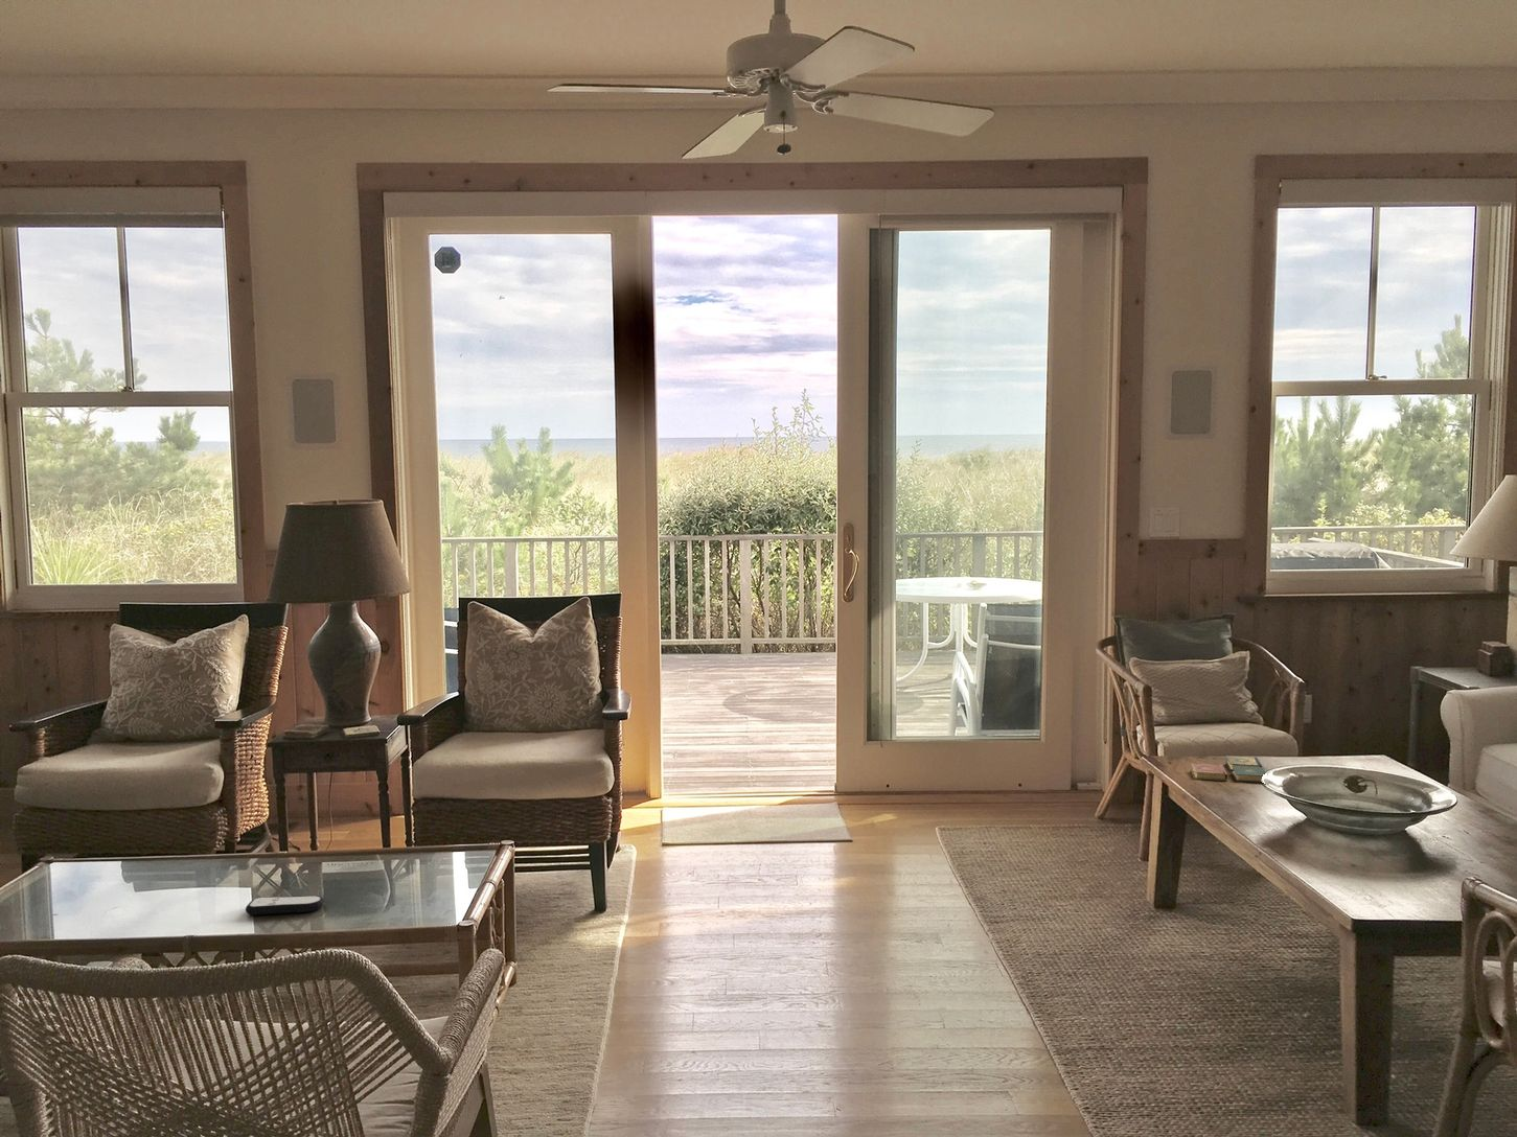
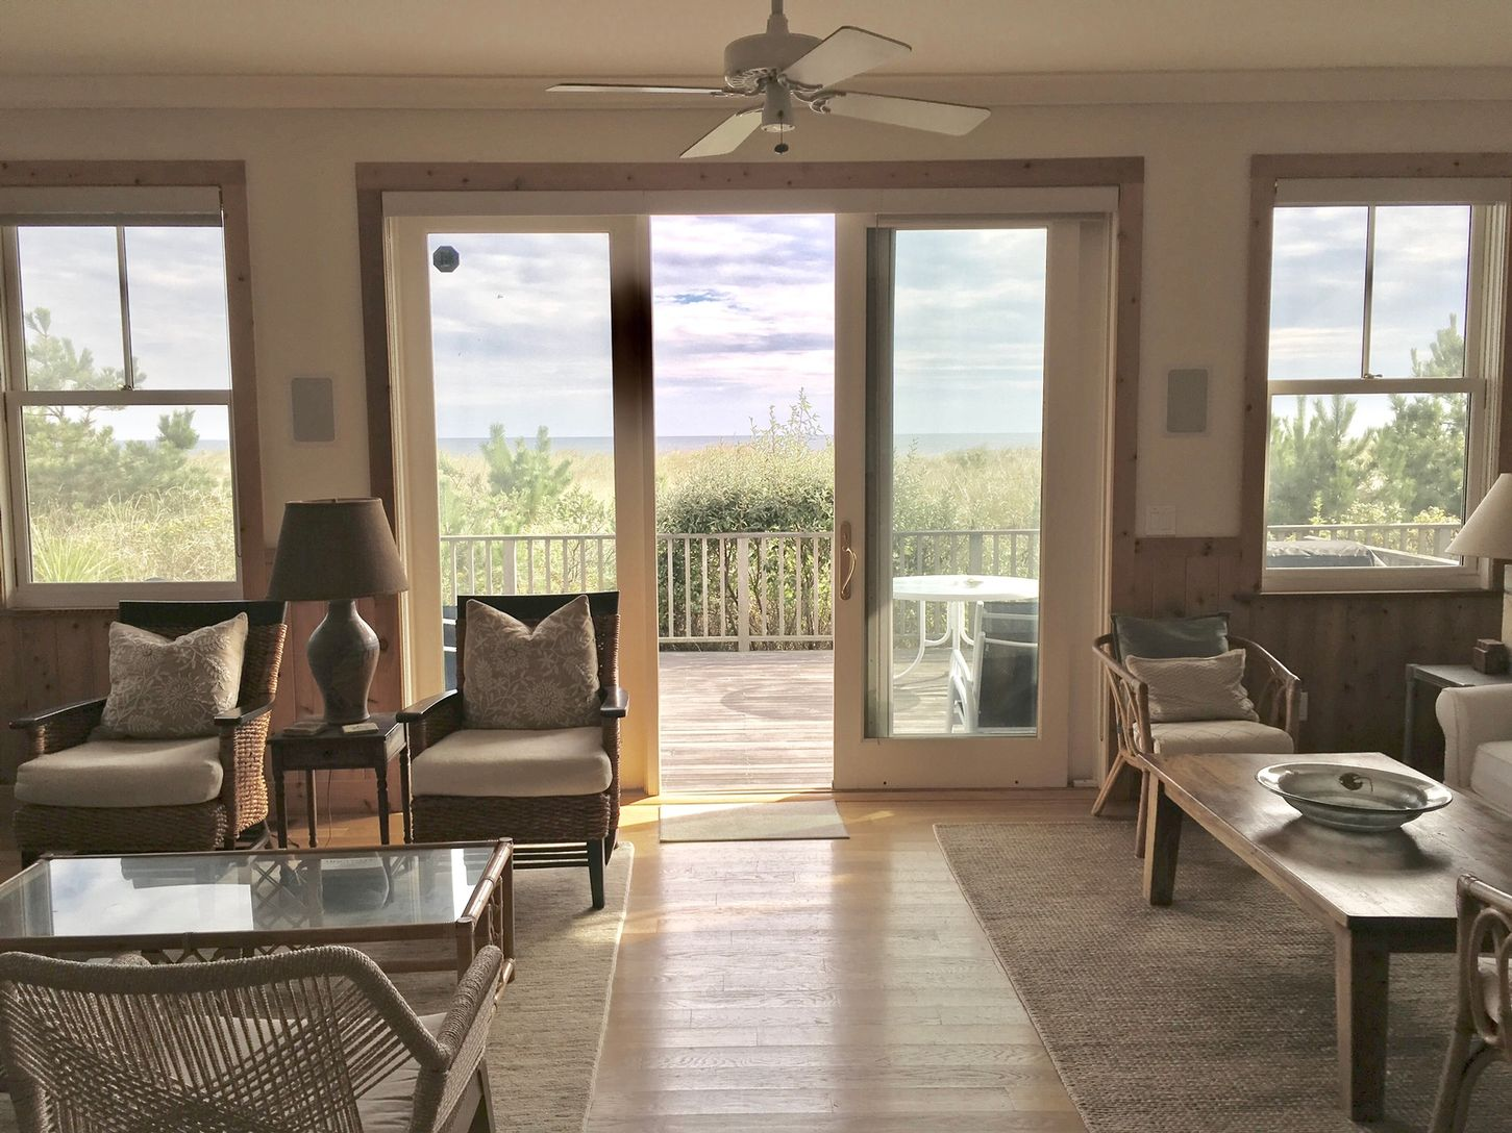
- book (1228, 766)
- remote control (285, 904)
